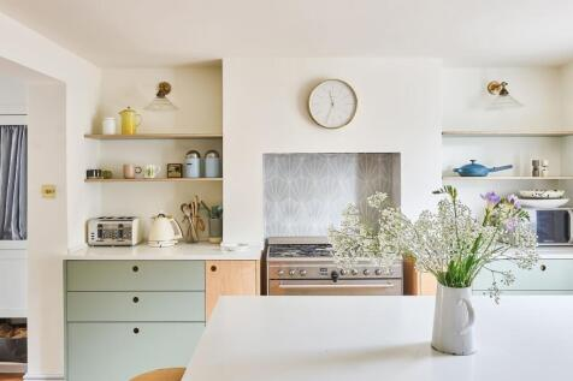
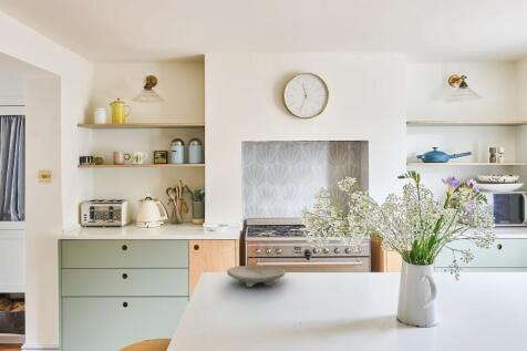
+ bowl (256, 277)
